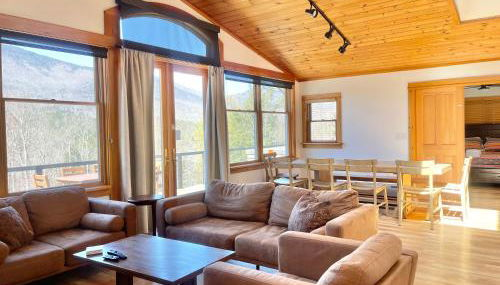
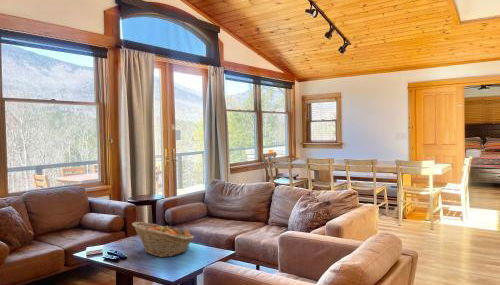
+ fruit basket (163, 235)
